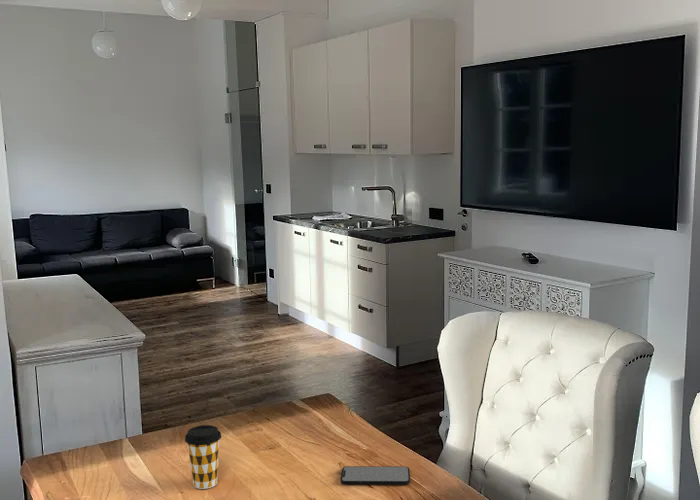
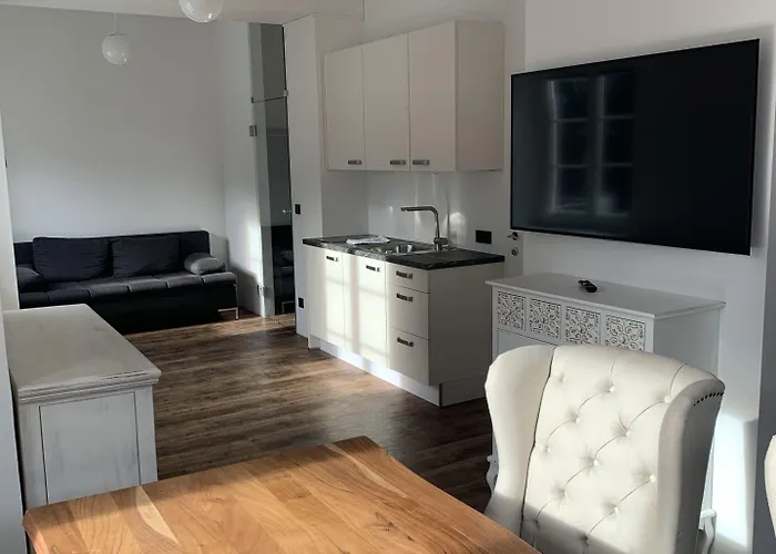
- smartphone (375, 475)
- coffee cup (204, 457)
